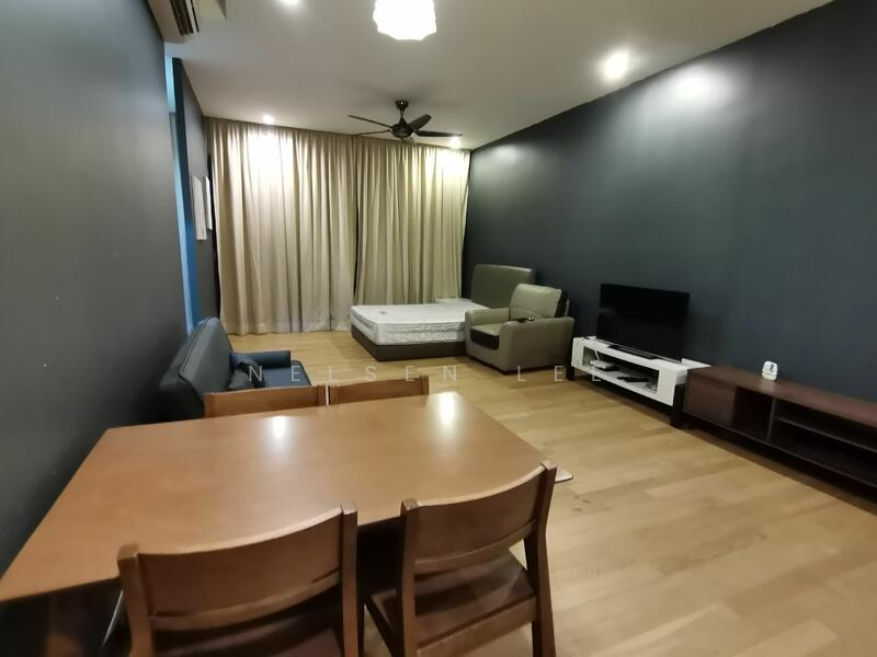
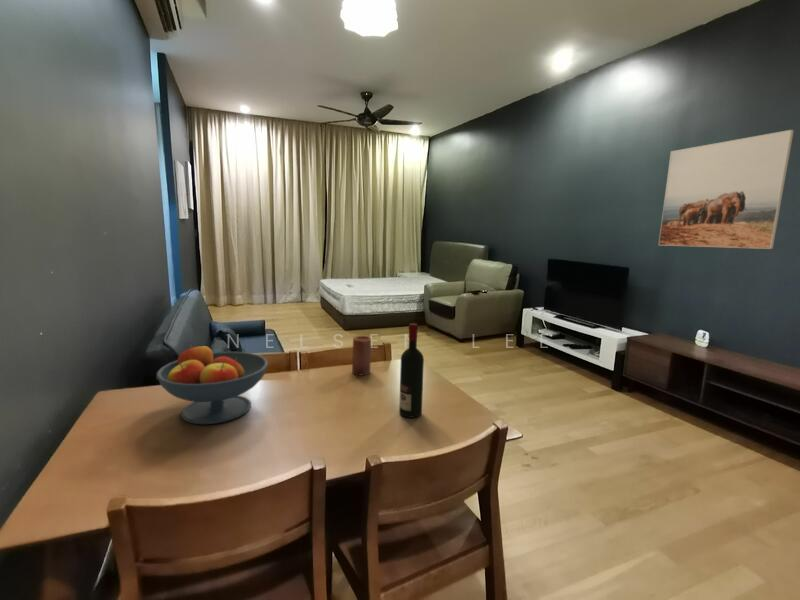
+ fruit bowl (215, 380)
+ alcohol (411, 369)
+ candle (361, 355)
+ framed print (717, 195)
